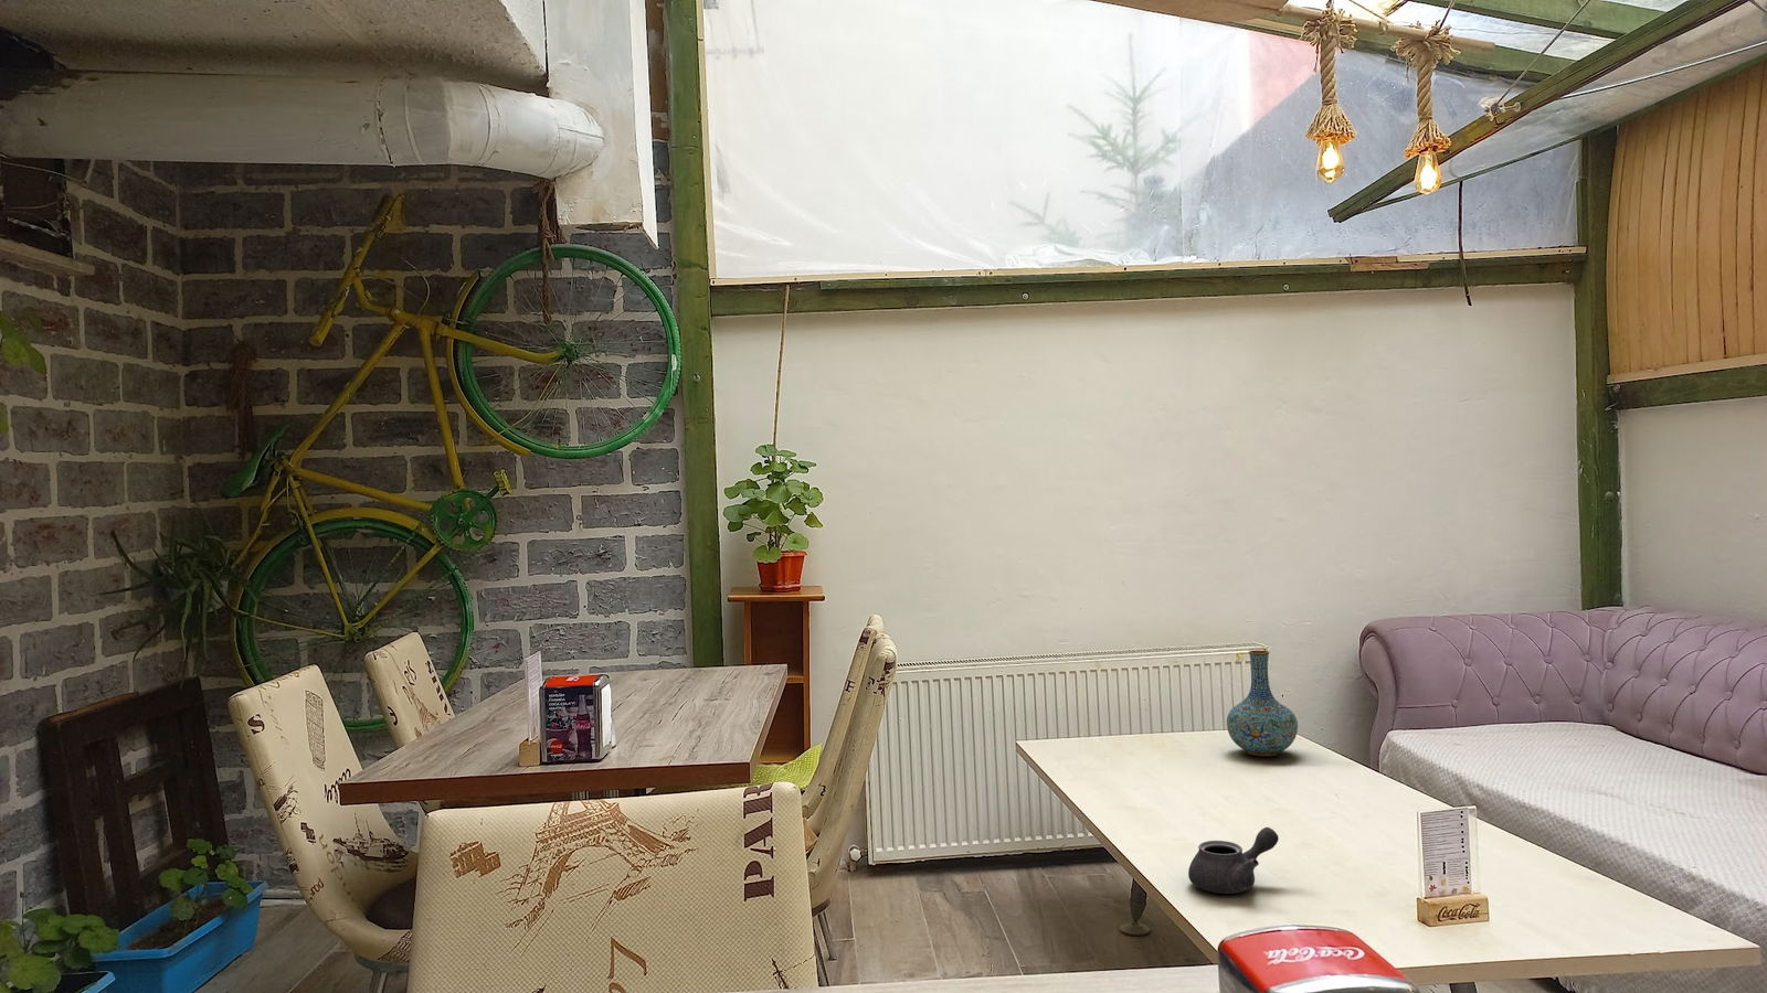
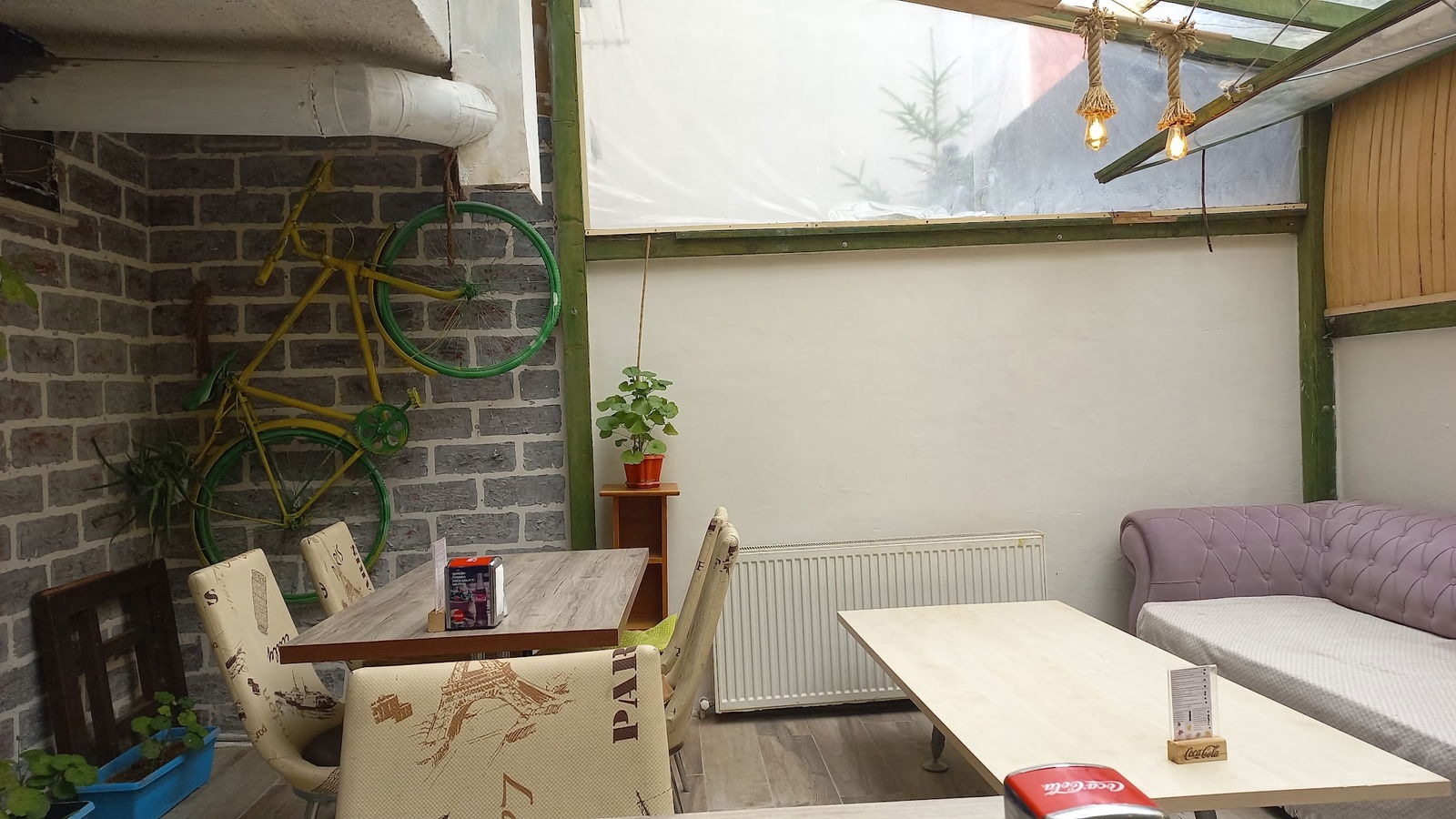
- teapot (1238, 858)
- vase (1260, 702)
